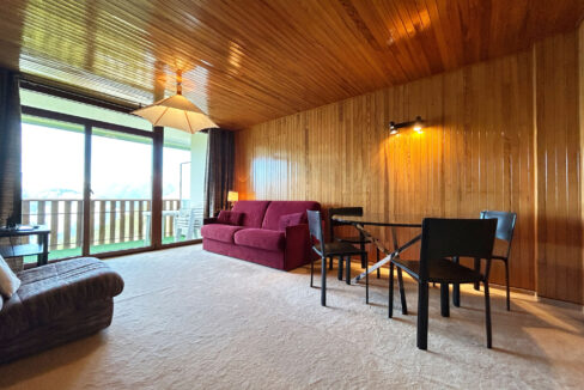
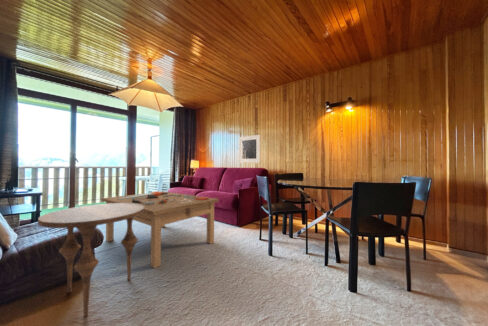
+ coffee table (159, 218)
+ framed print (249, 149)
+ side table (93, 255)
